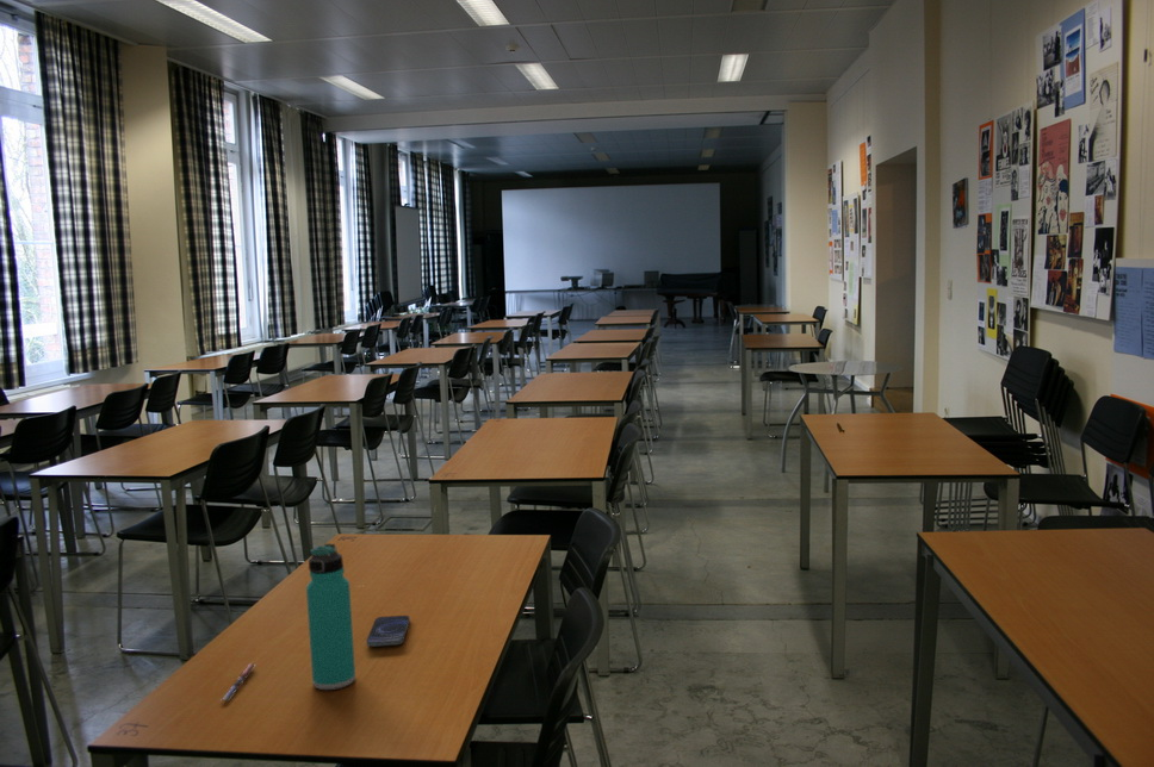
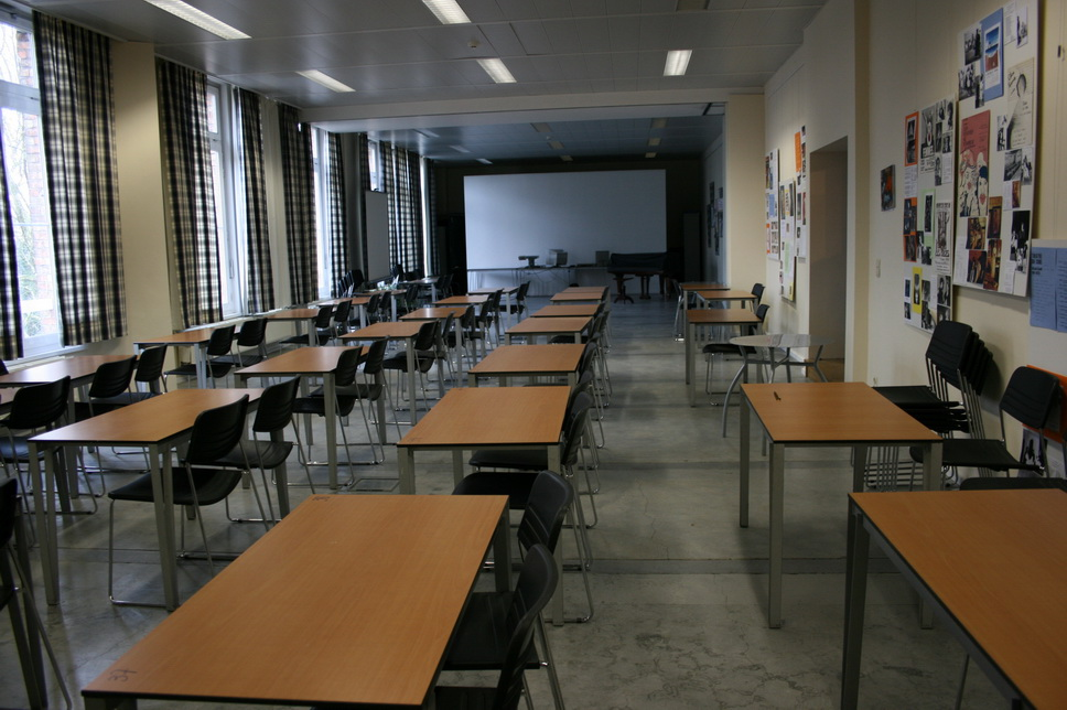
- smartphone (389, 630)
- pen (238, 680)
- thermos bottle (329, 613)
